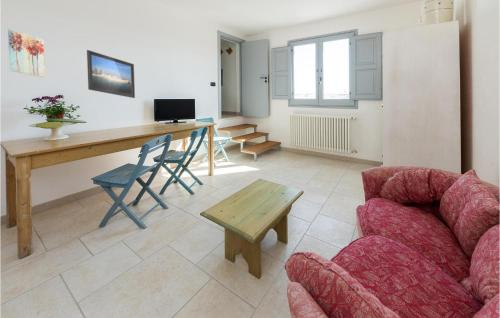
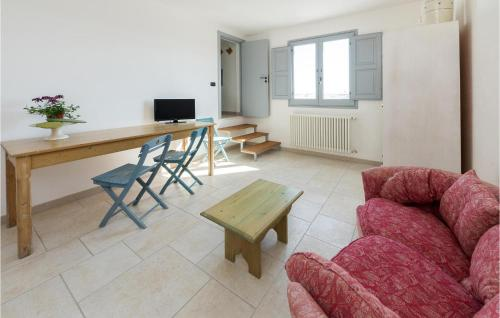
- wall art (27, 54)
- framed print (112, 75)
